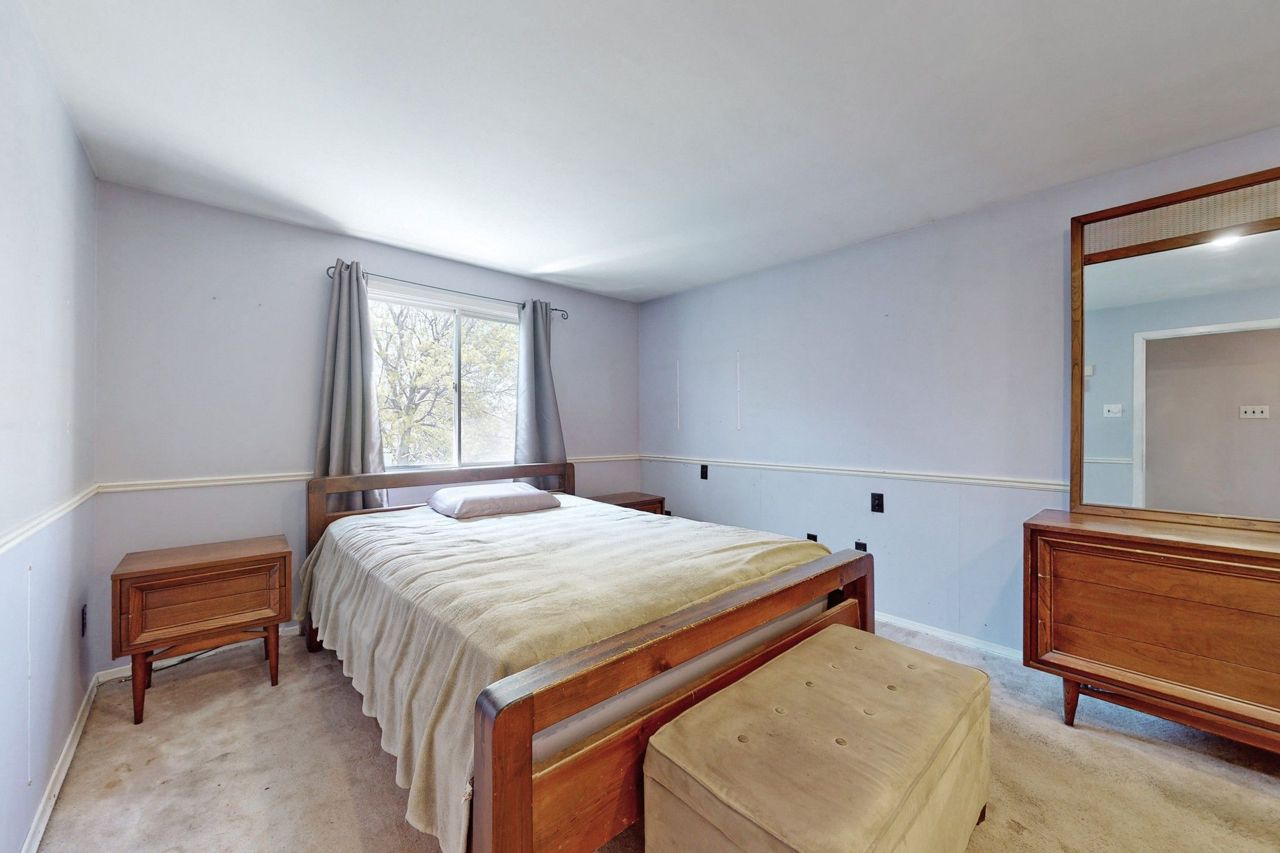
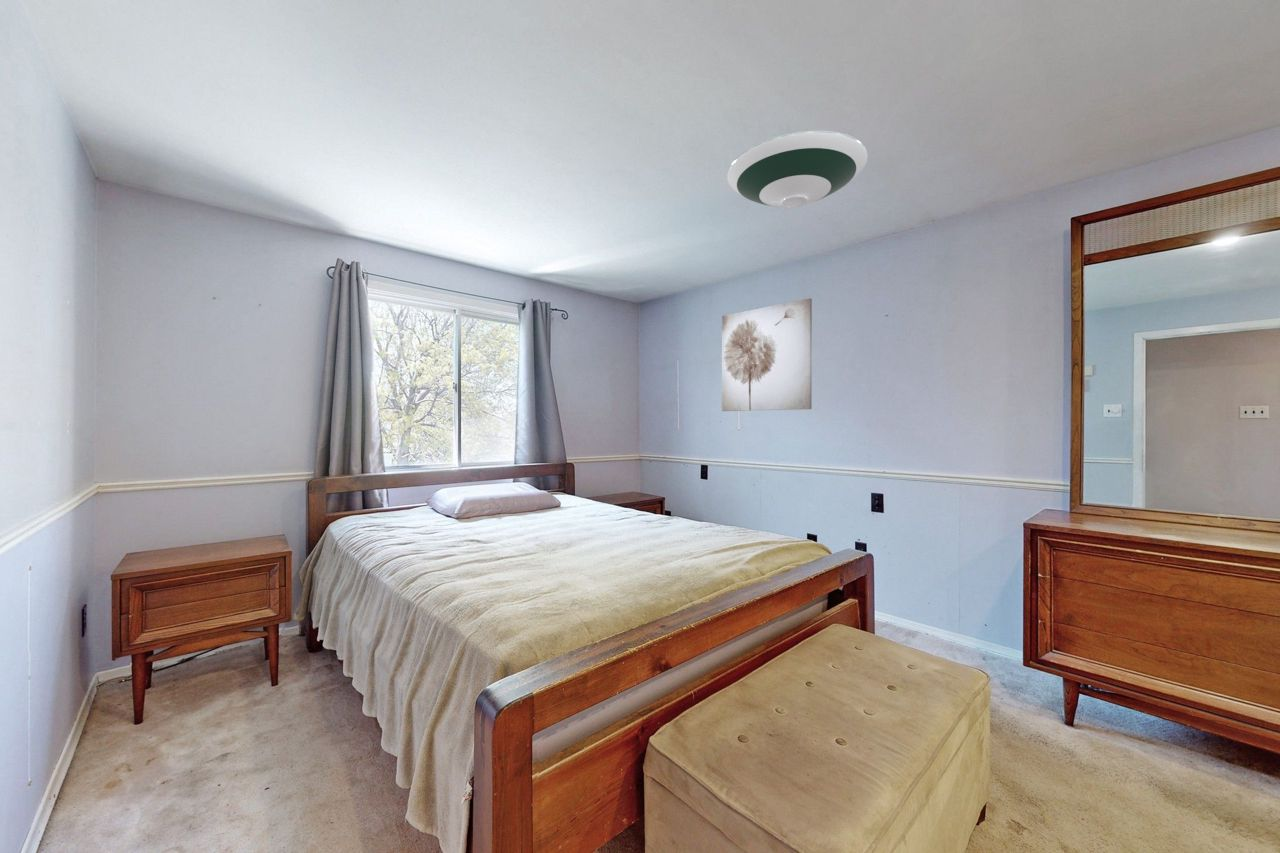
+ wall art (763, 359)
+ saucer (794, 186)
